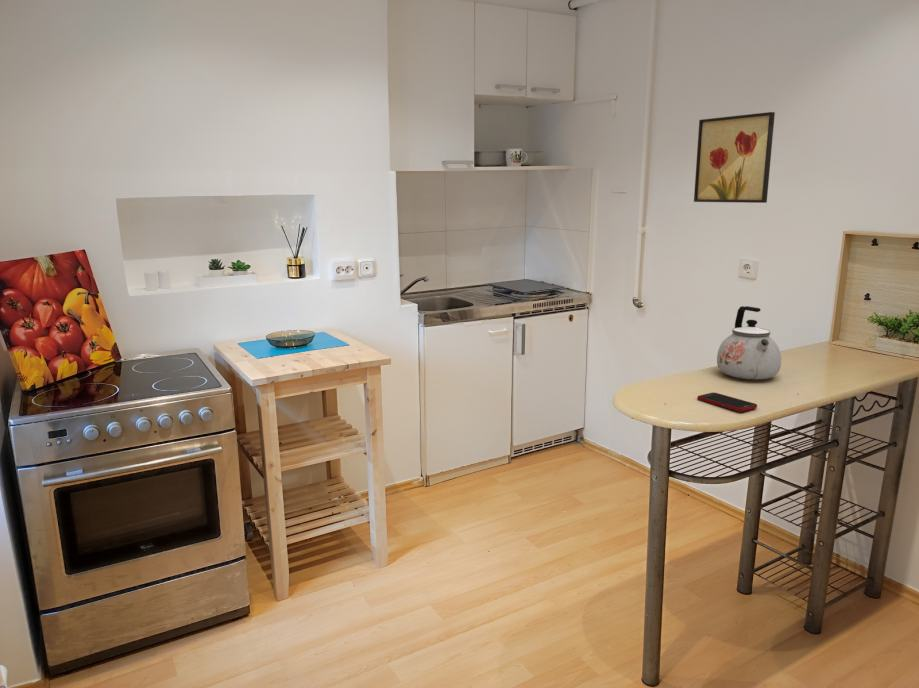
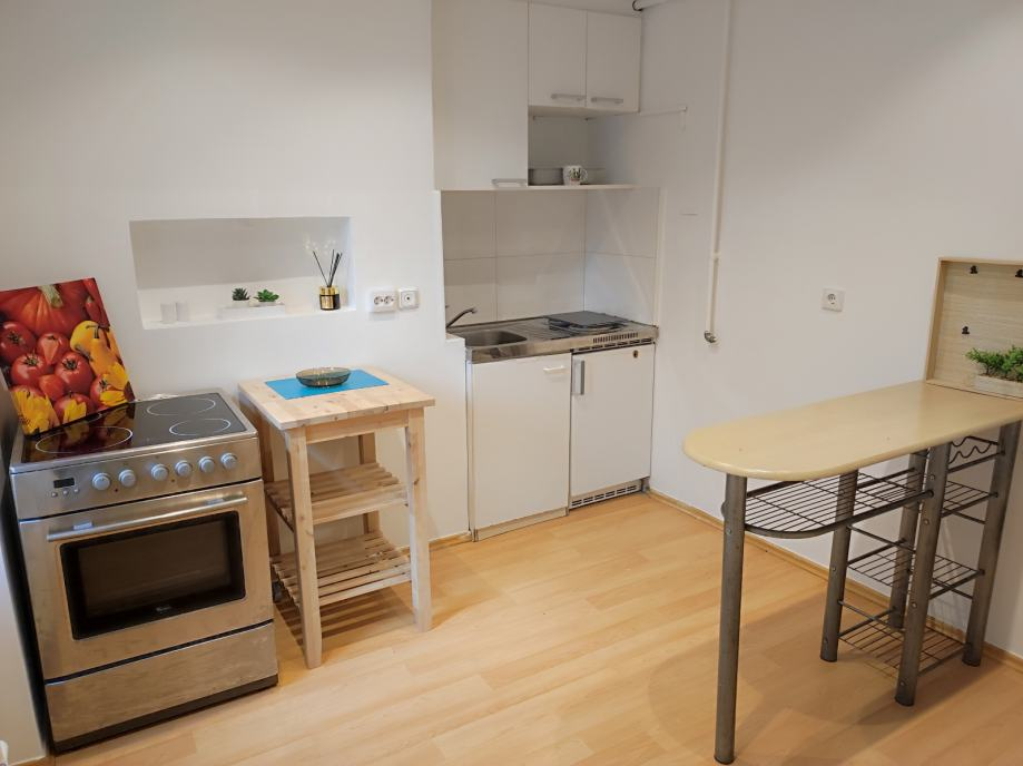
- wall art (733, 159)
- cell phone (726, 401)
- kettle (750, 341)
